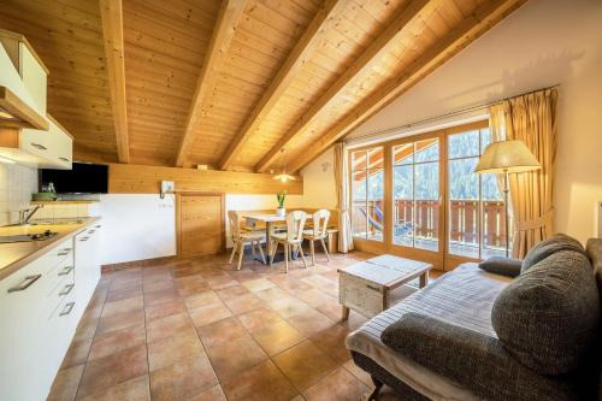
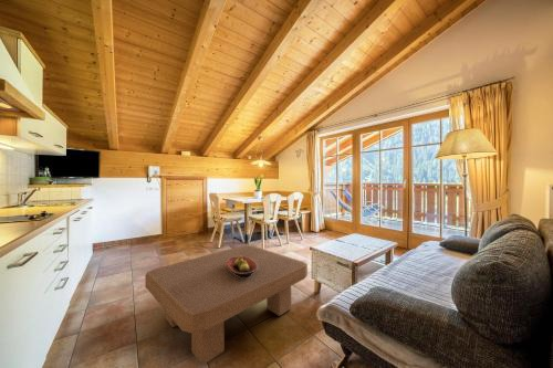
+ fruit bowl (241, 264)
+ coffee table (230, 291)
